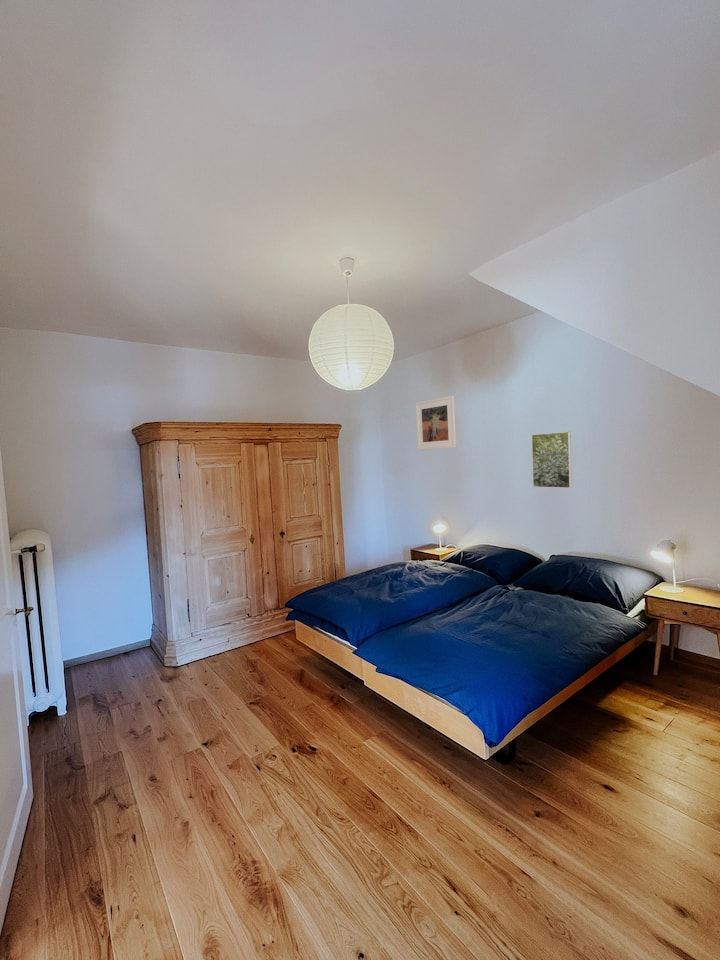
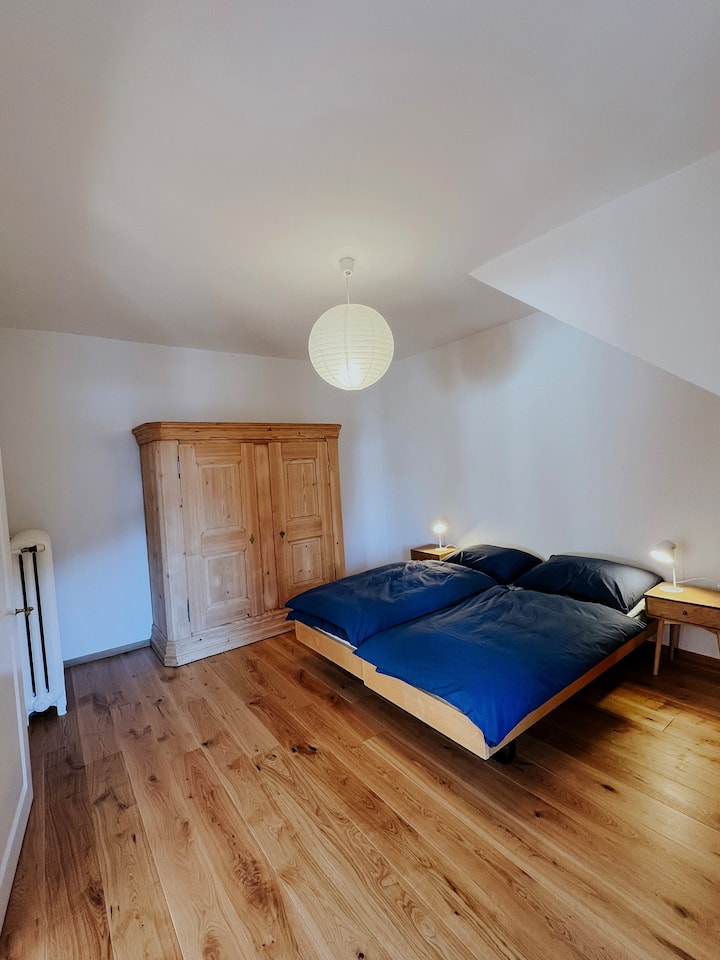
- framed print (551, 460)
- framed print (435, 424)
